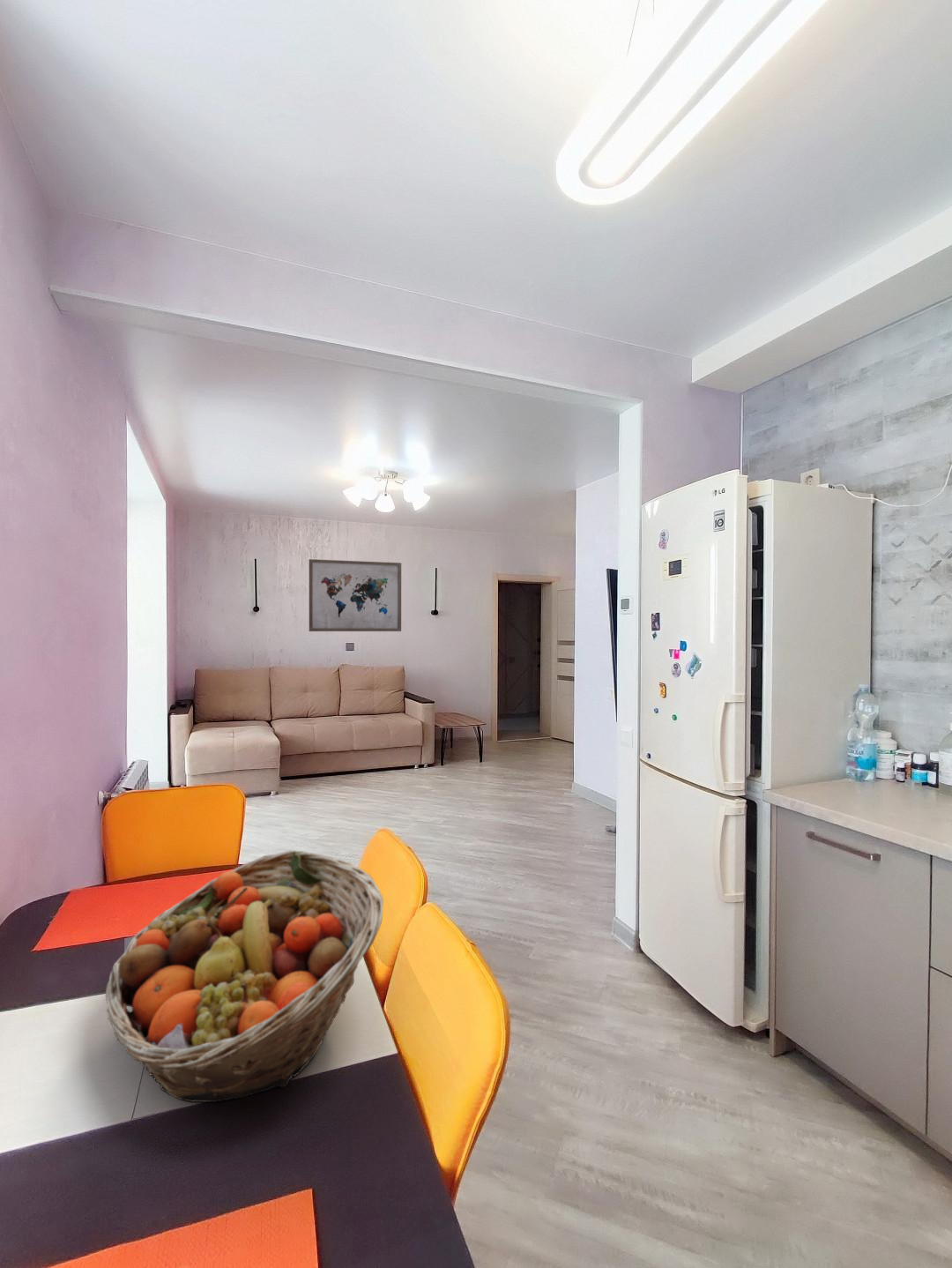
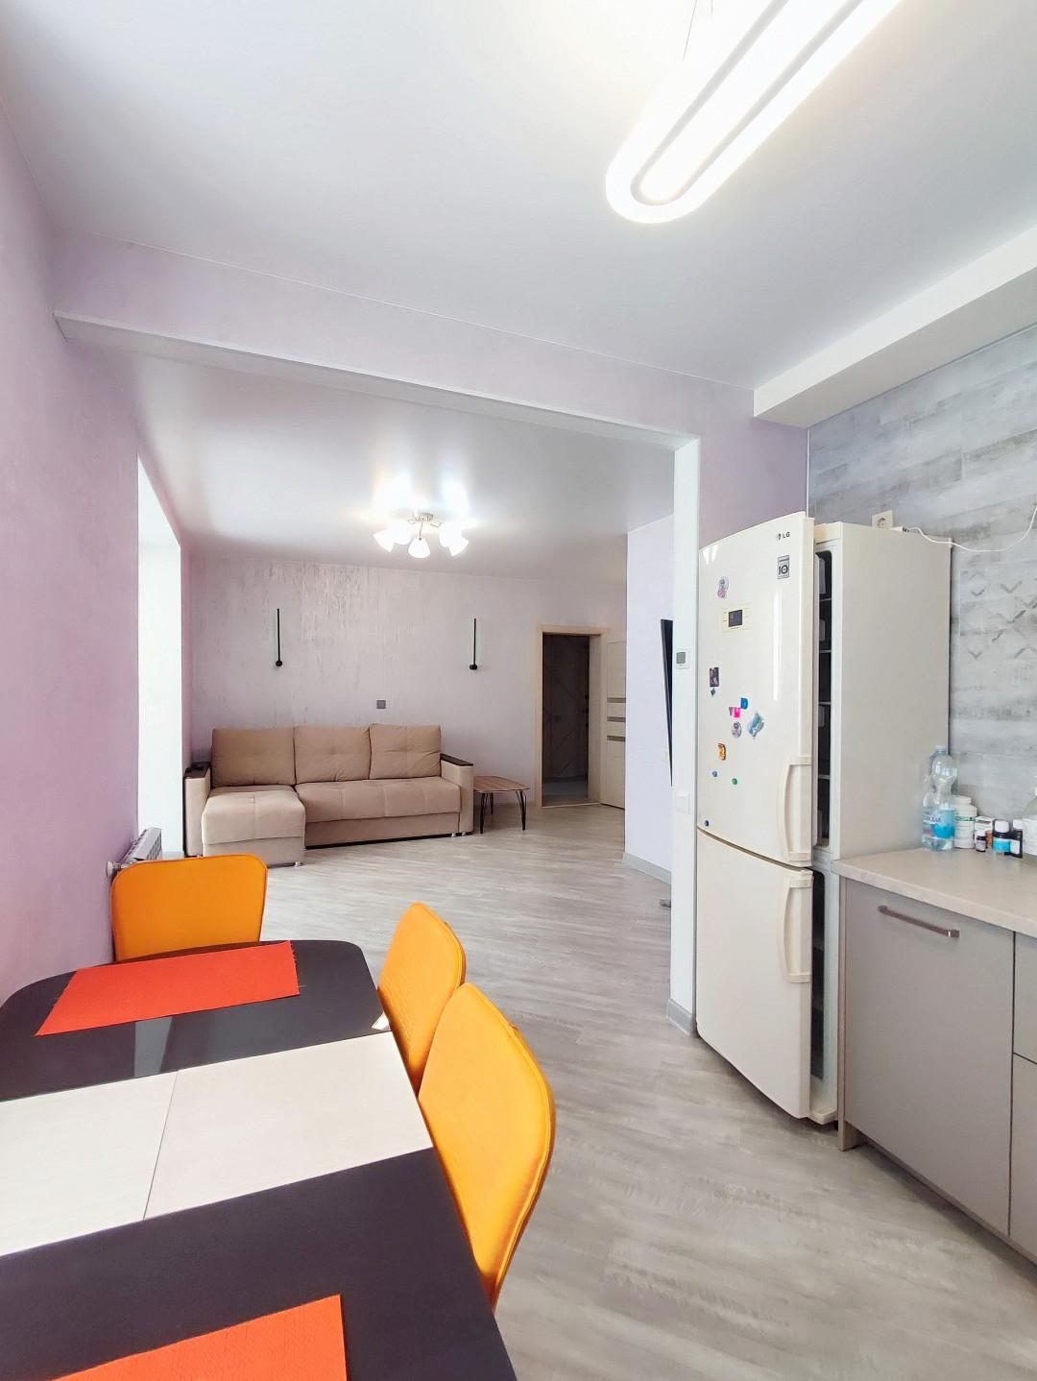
- fruit basket (249, 957)
- wall art (356, 596)
